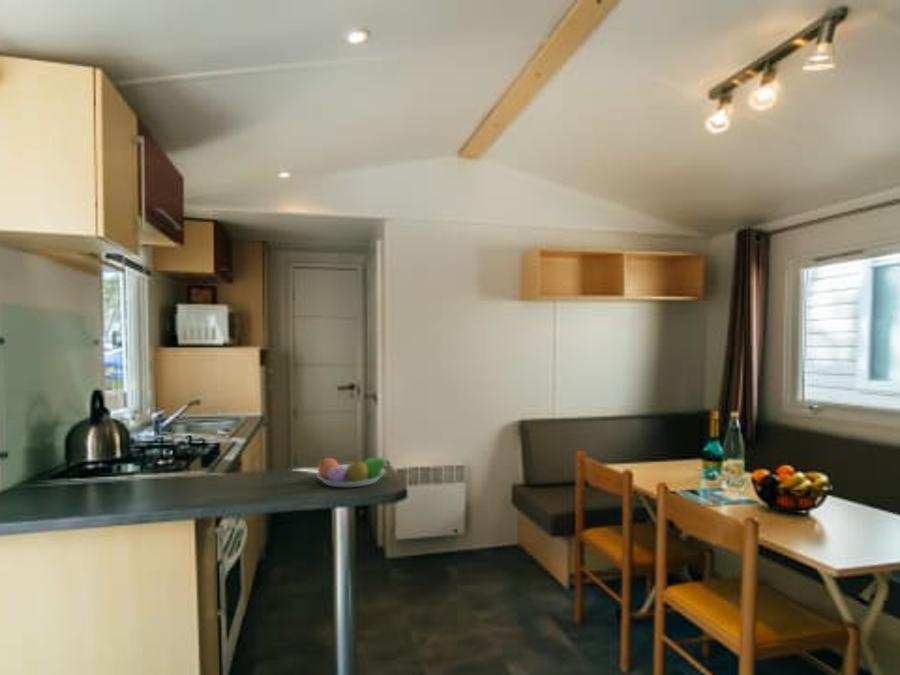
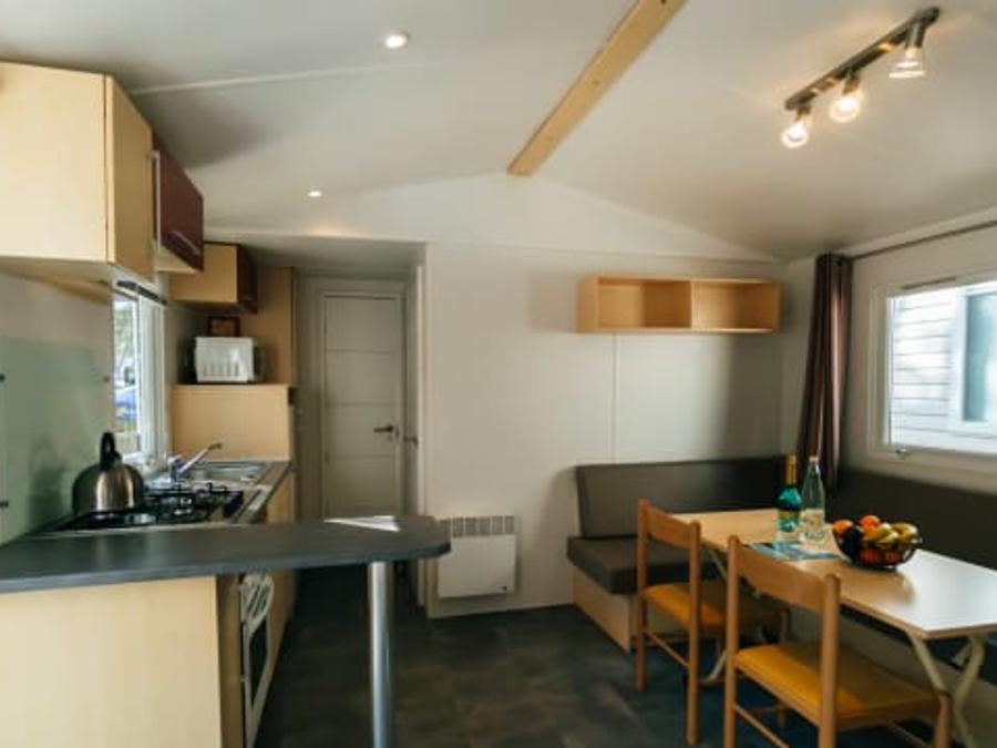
- fruit bowl (353, 466)
